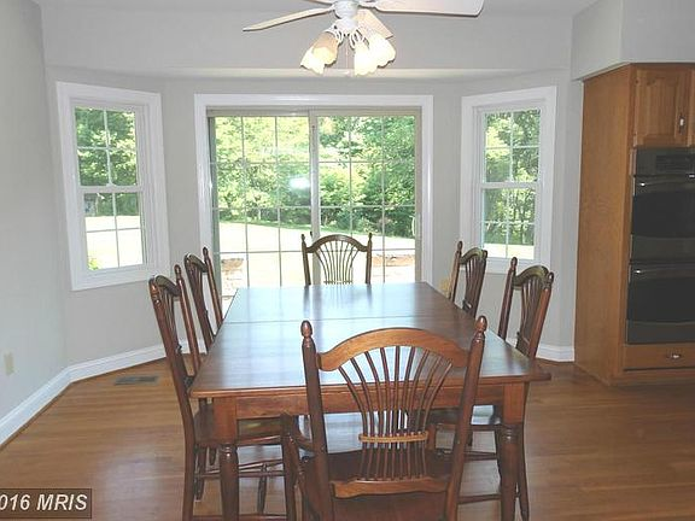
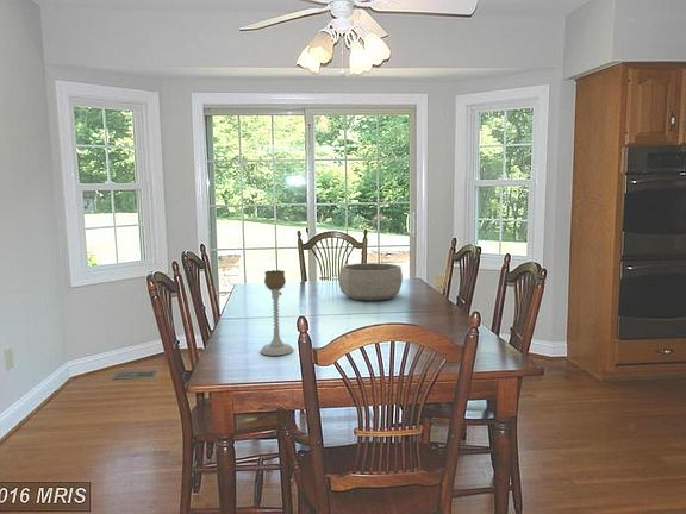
+ decorative bowl (370, 281)
+ candle holder (275, 311)
